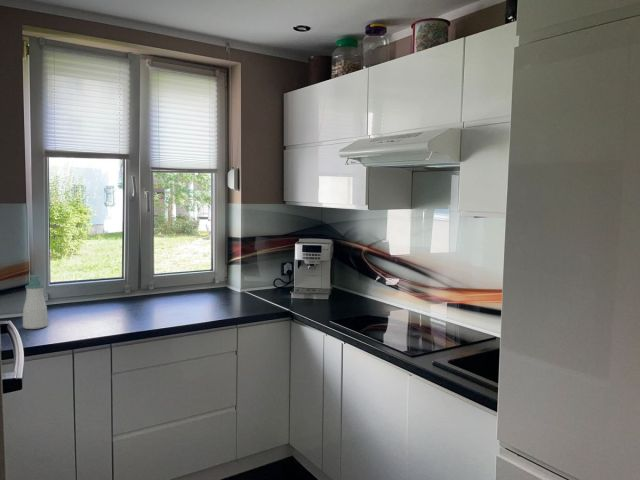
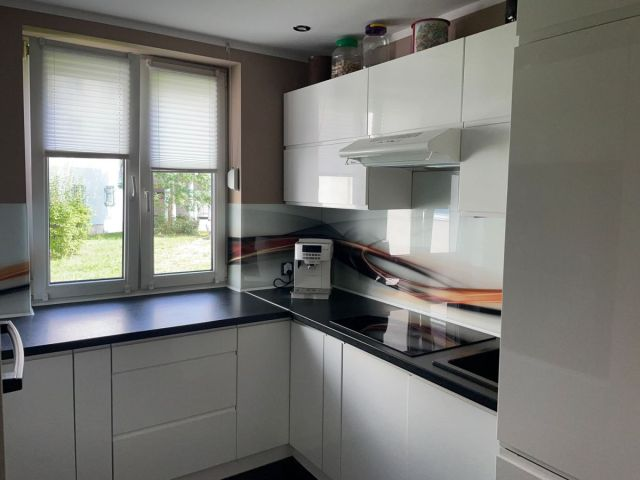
- soap bottle (35, 301)
